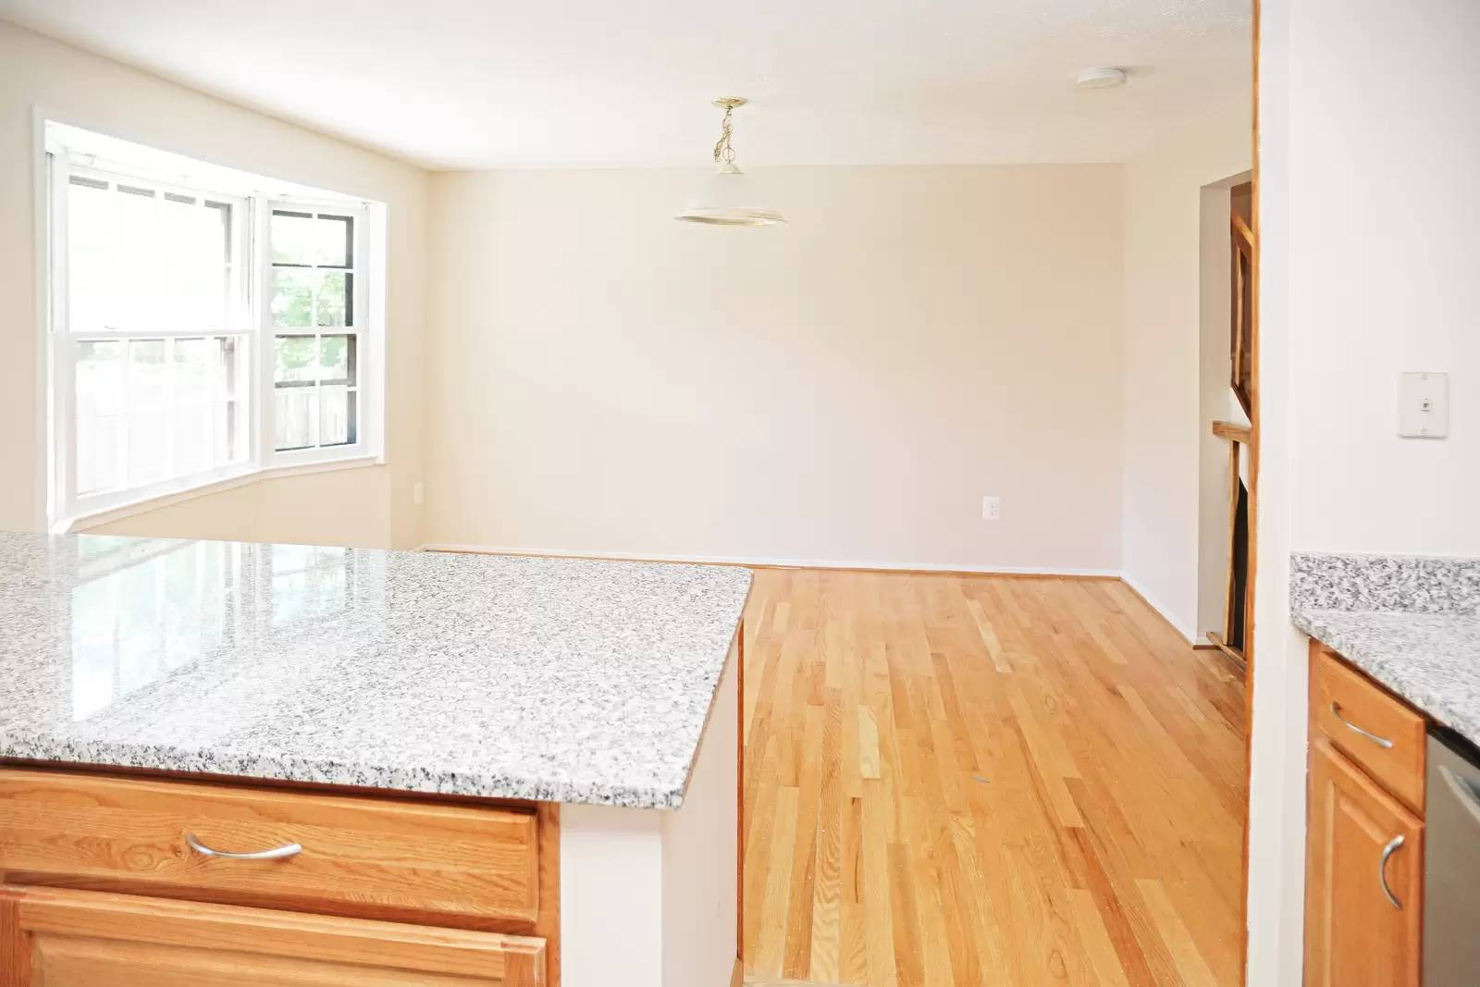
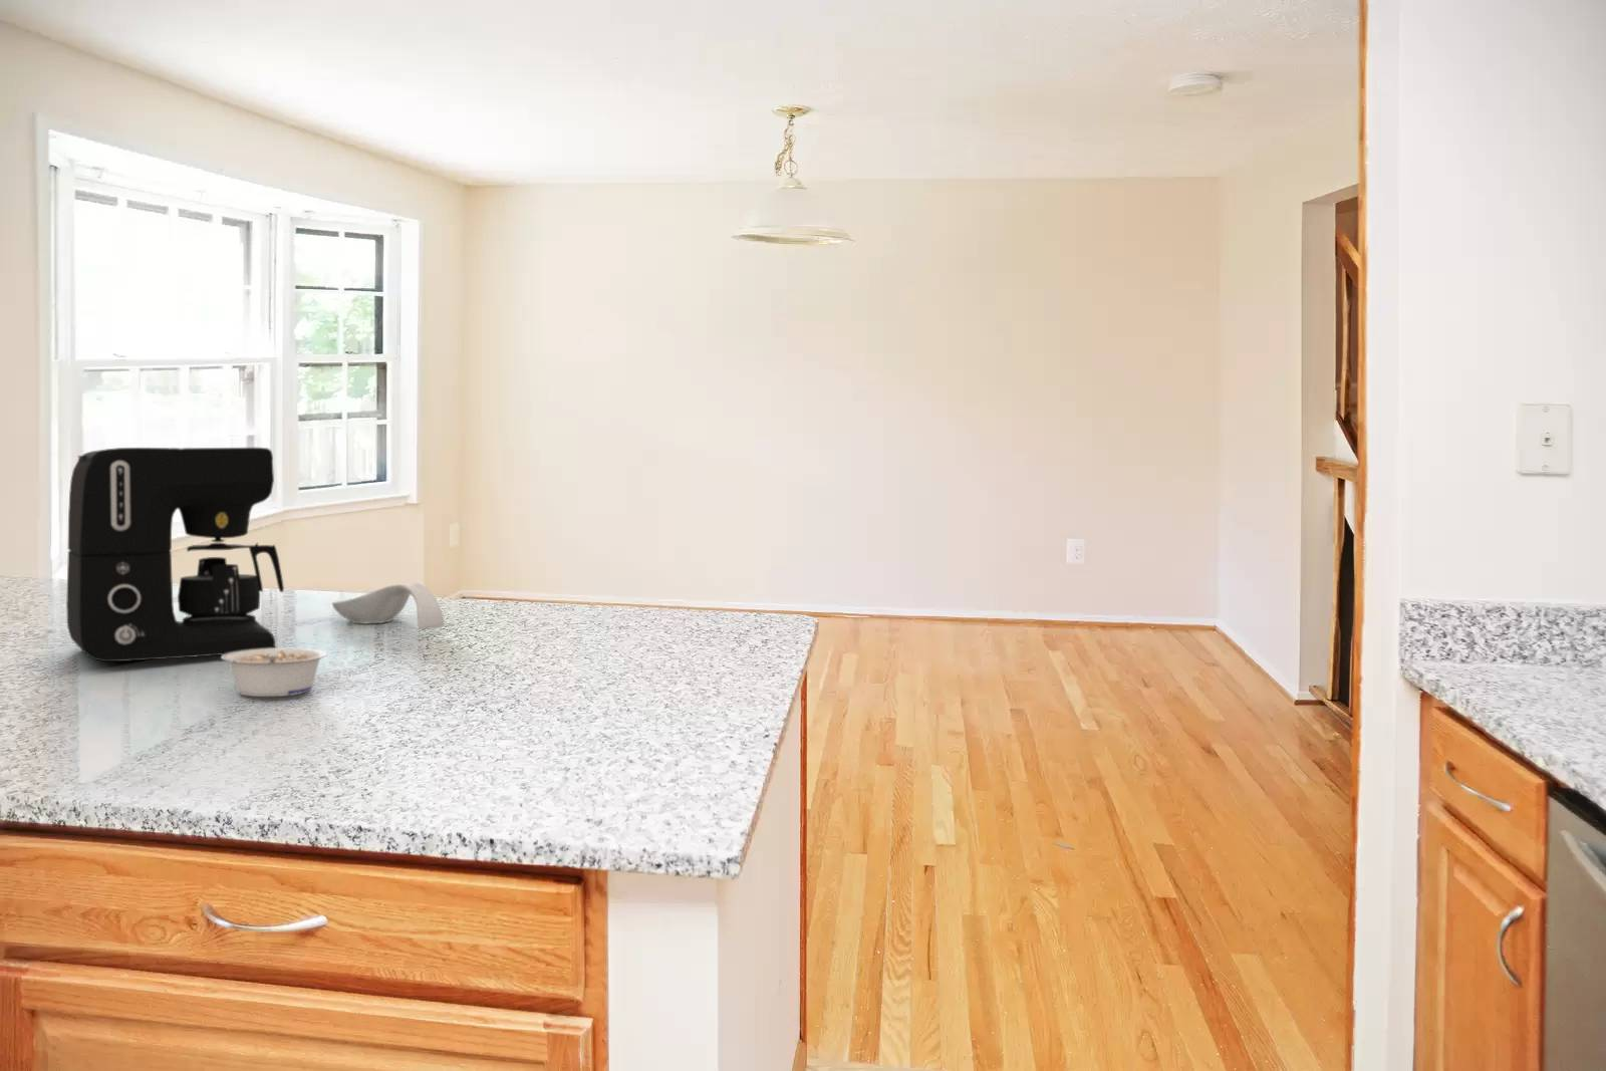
+ coffee maker (186, 549)
+ legume (277, 669)
+ spoon rest (391, 602)
